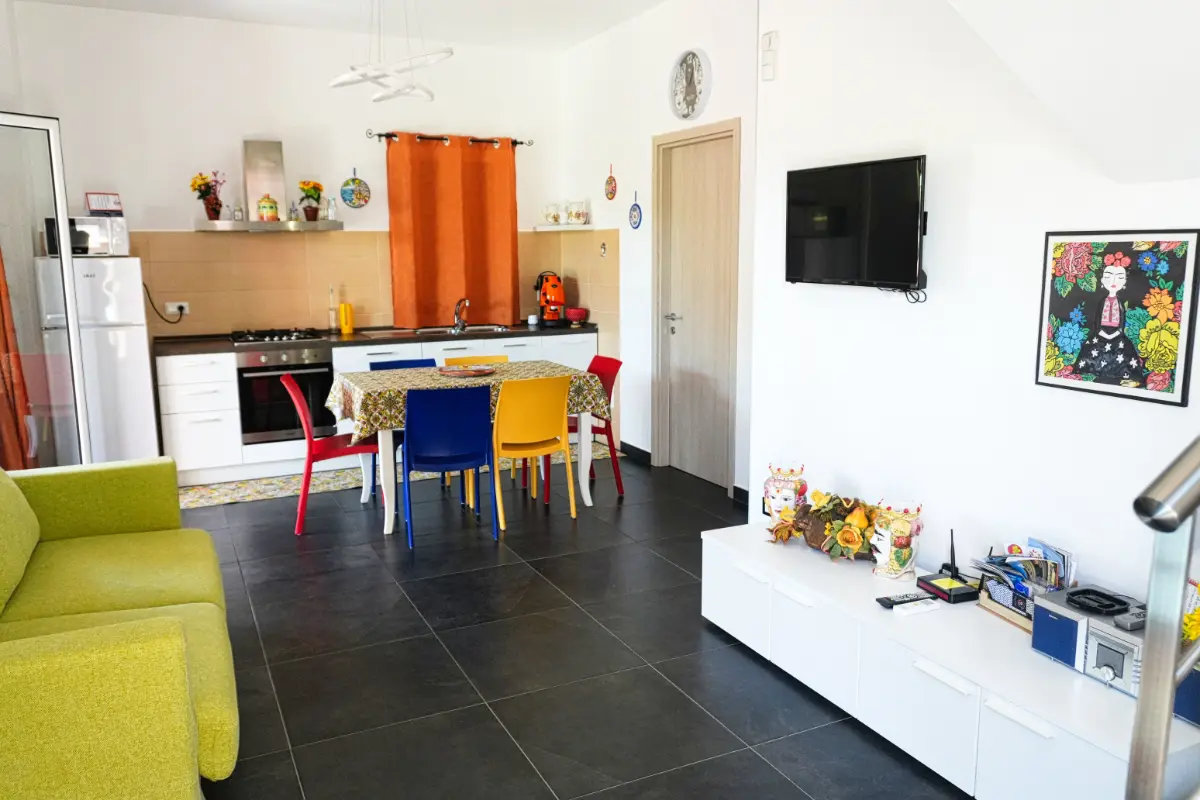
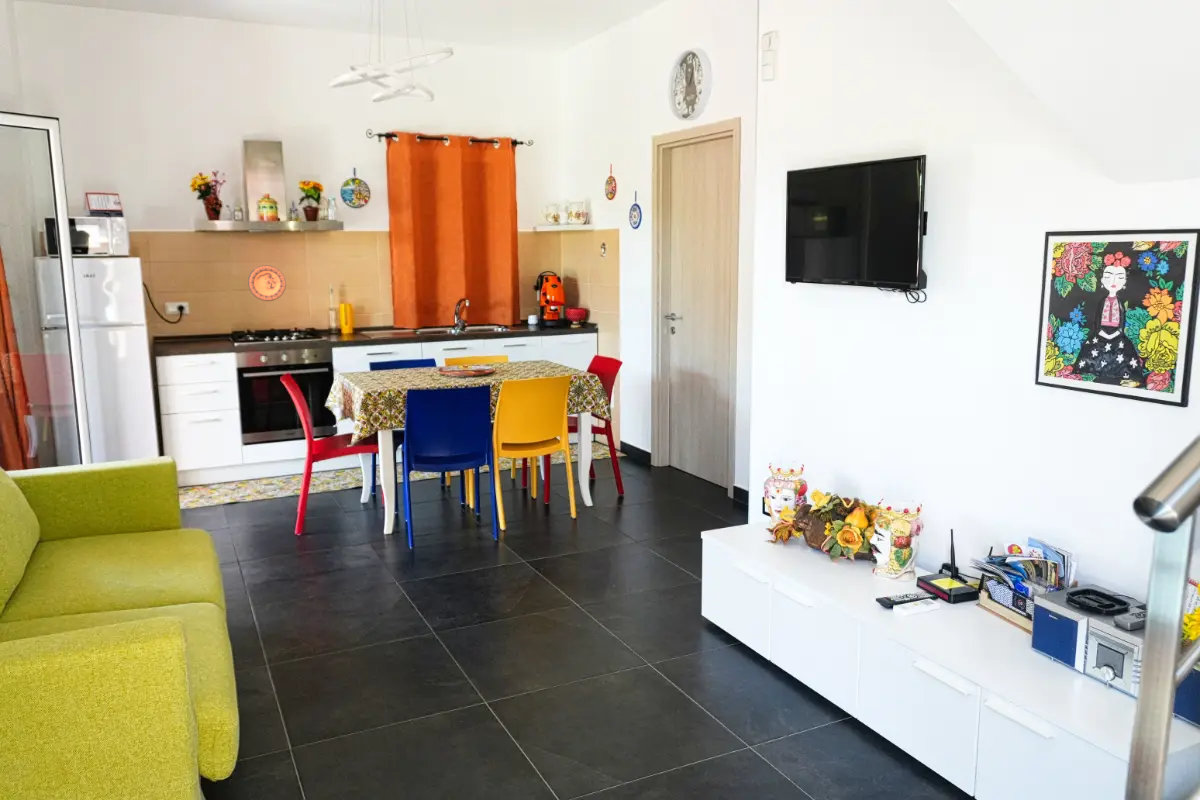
+ decorative plate (267, 283)
